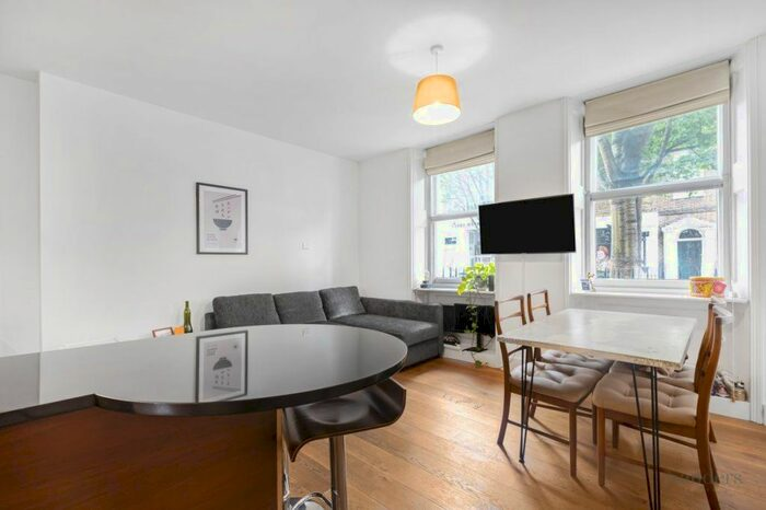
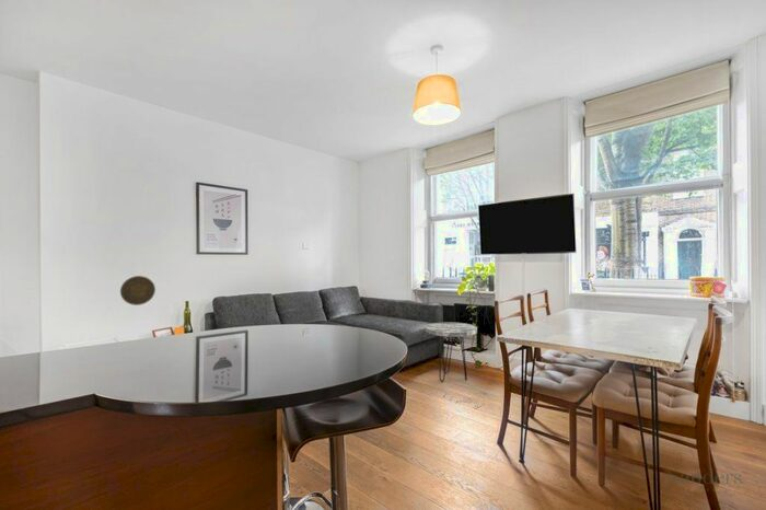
+ decorative plate (138, 290)
+ side table (450, 352)
